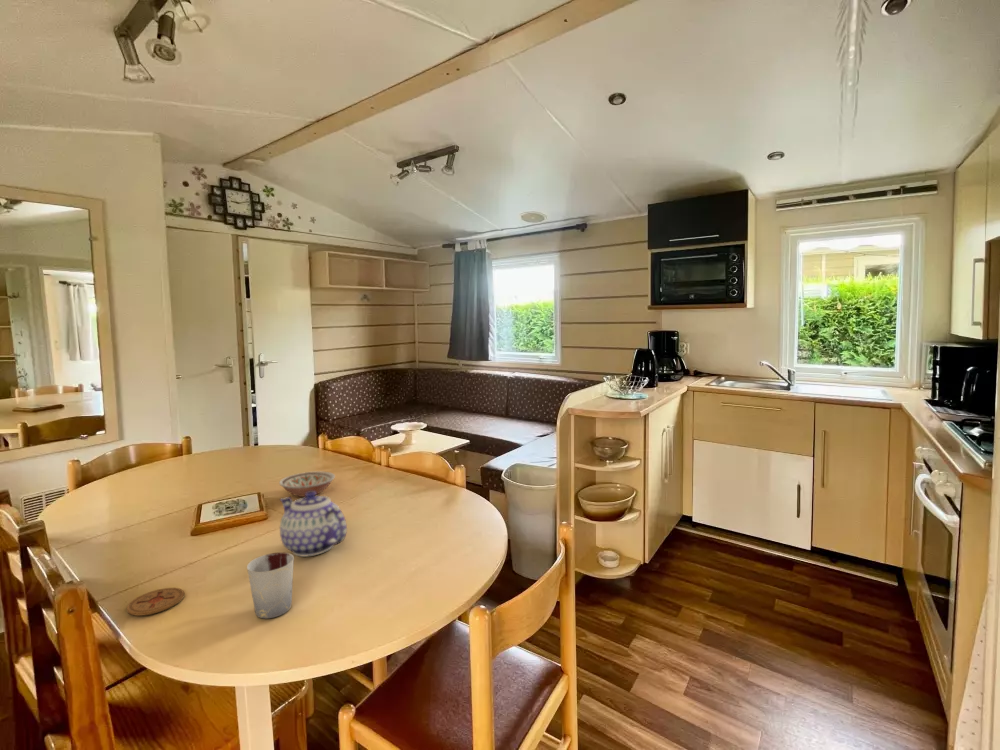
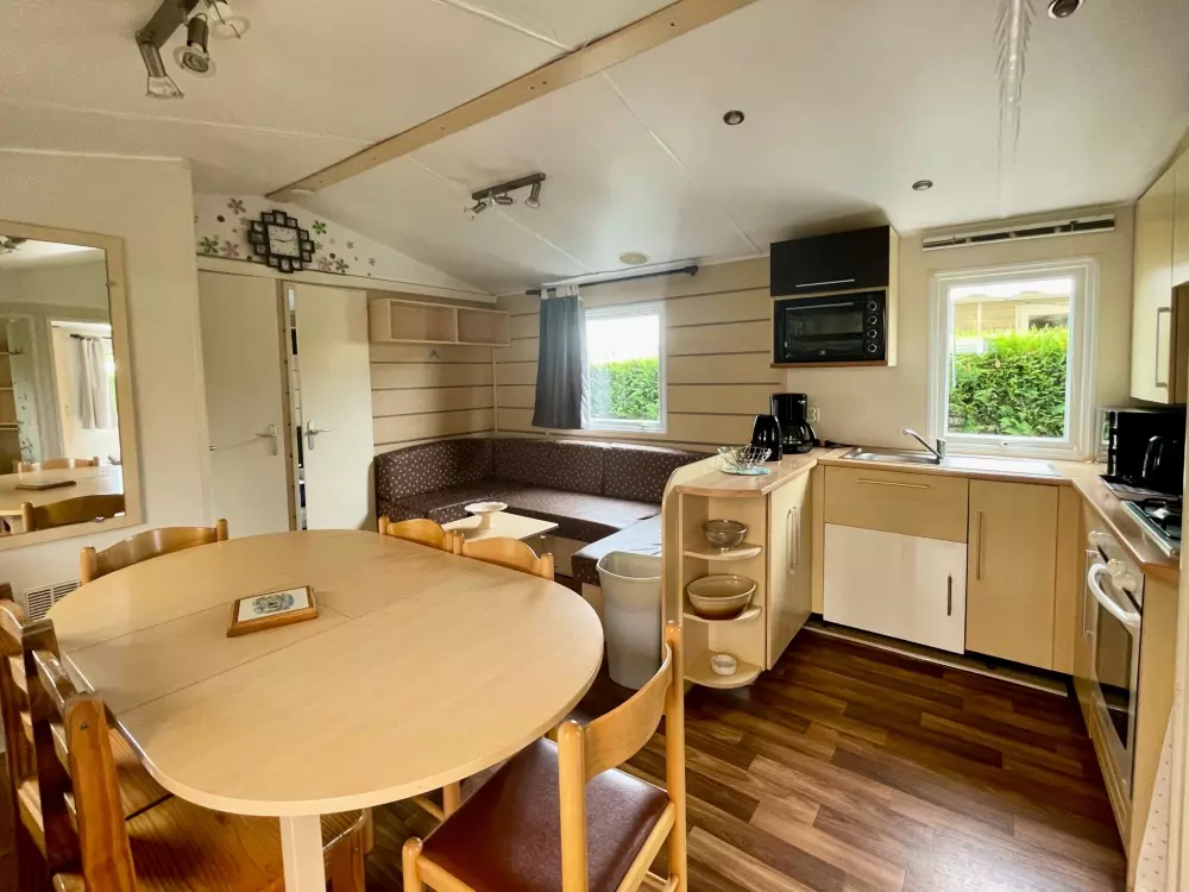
- teapot (311, 519)
- bowl (308, 485)
- cup (269, 582)
- coaster (156, 601)
